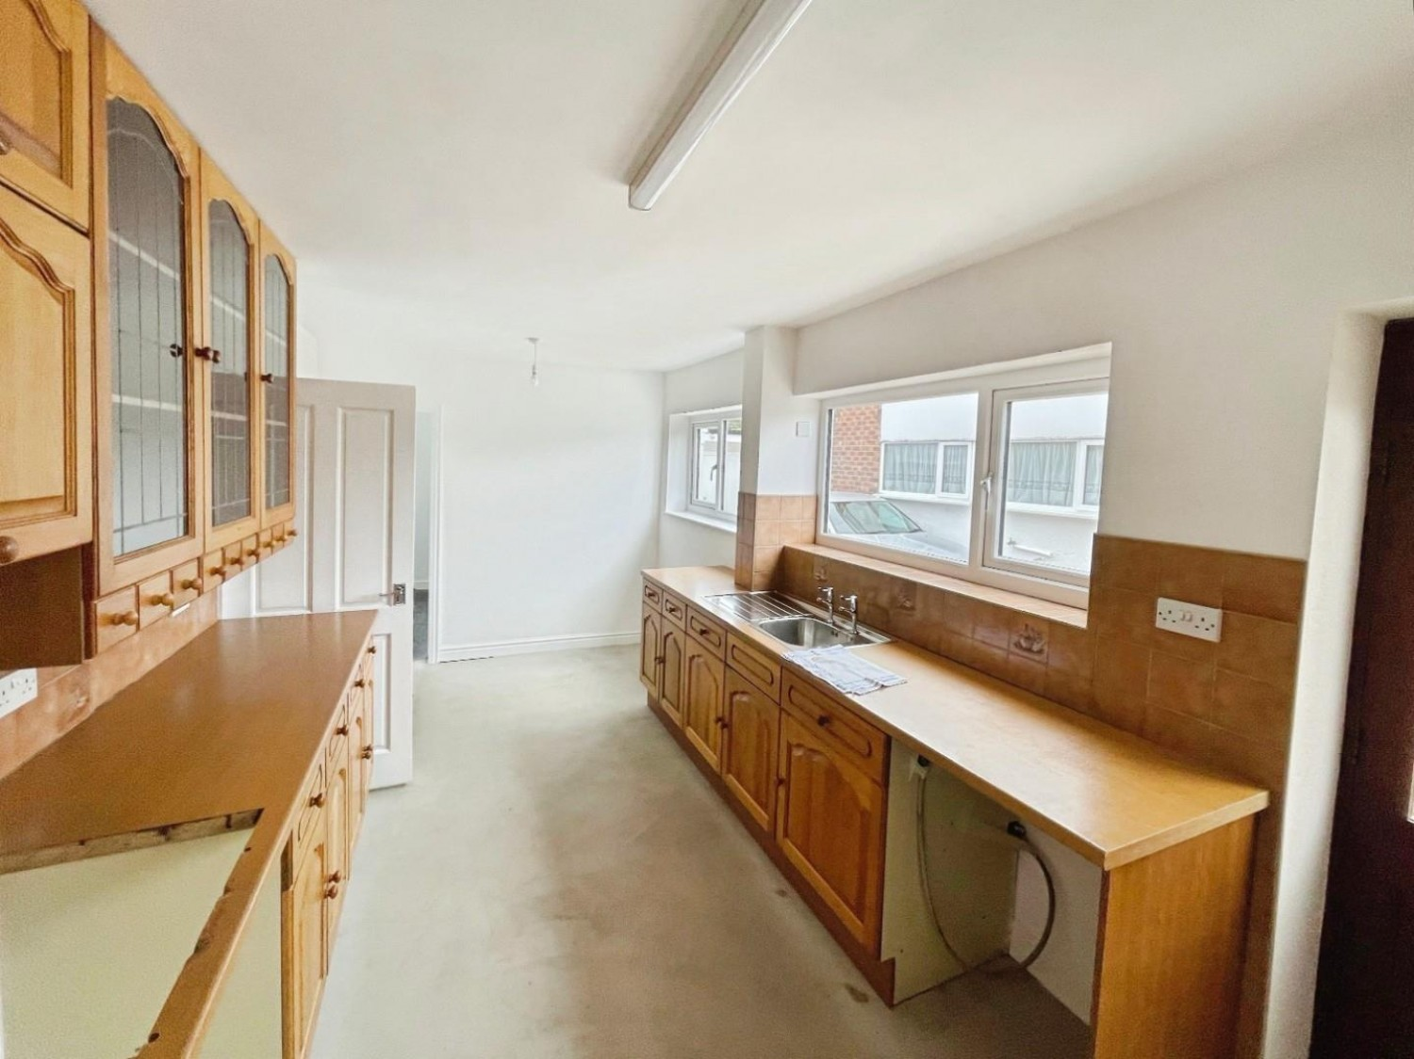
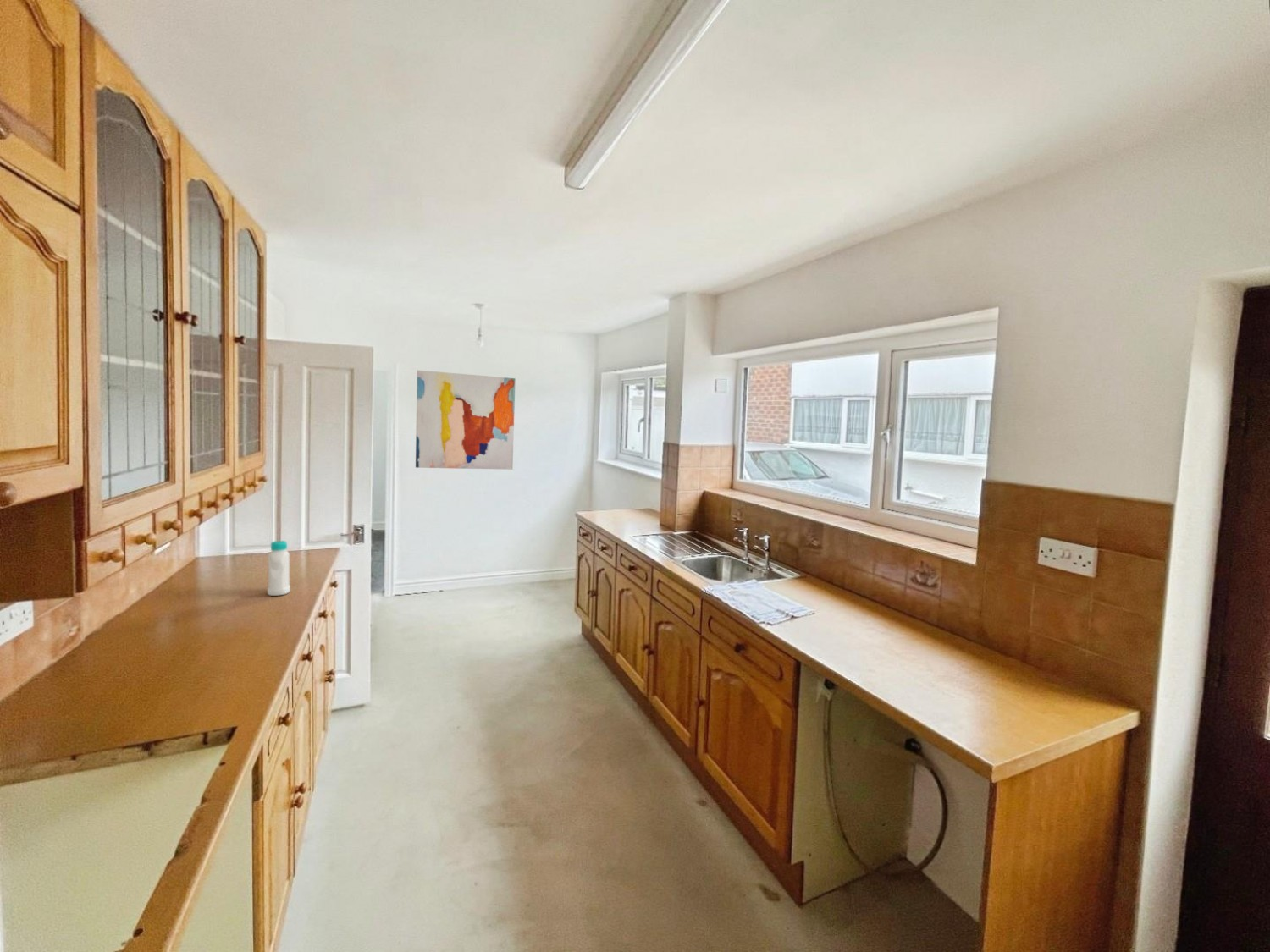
+ bottle (279, 567)
+ wall art (467, 421)
